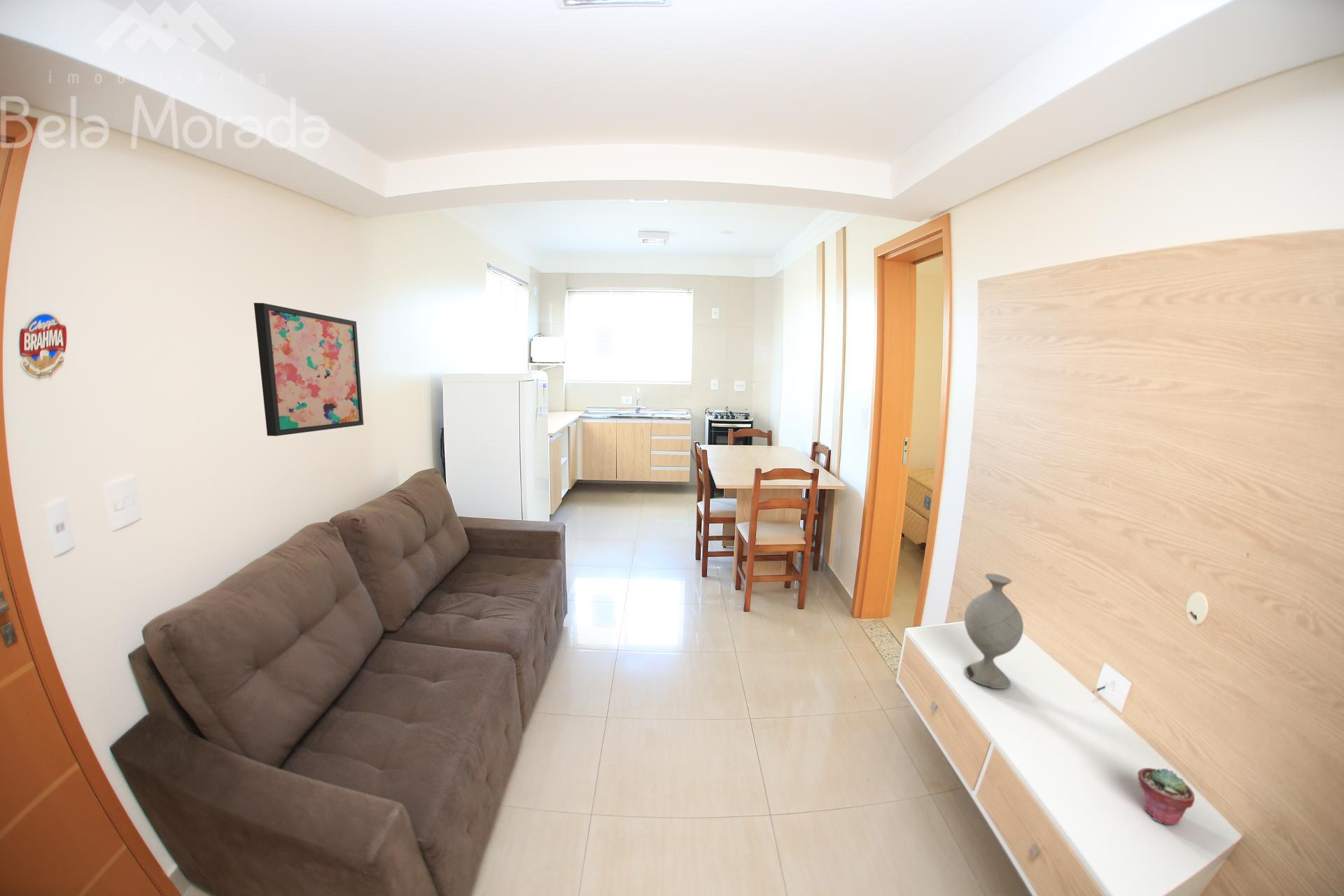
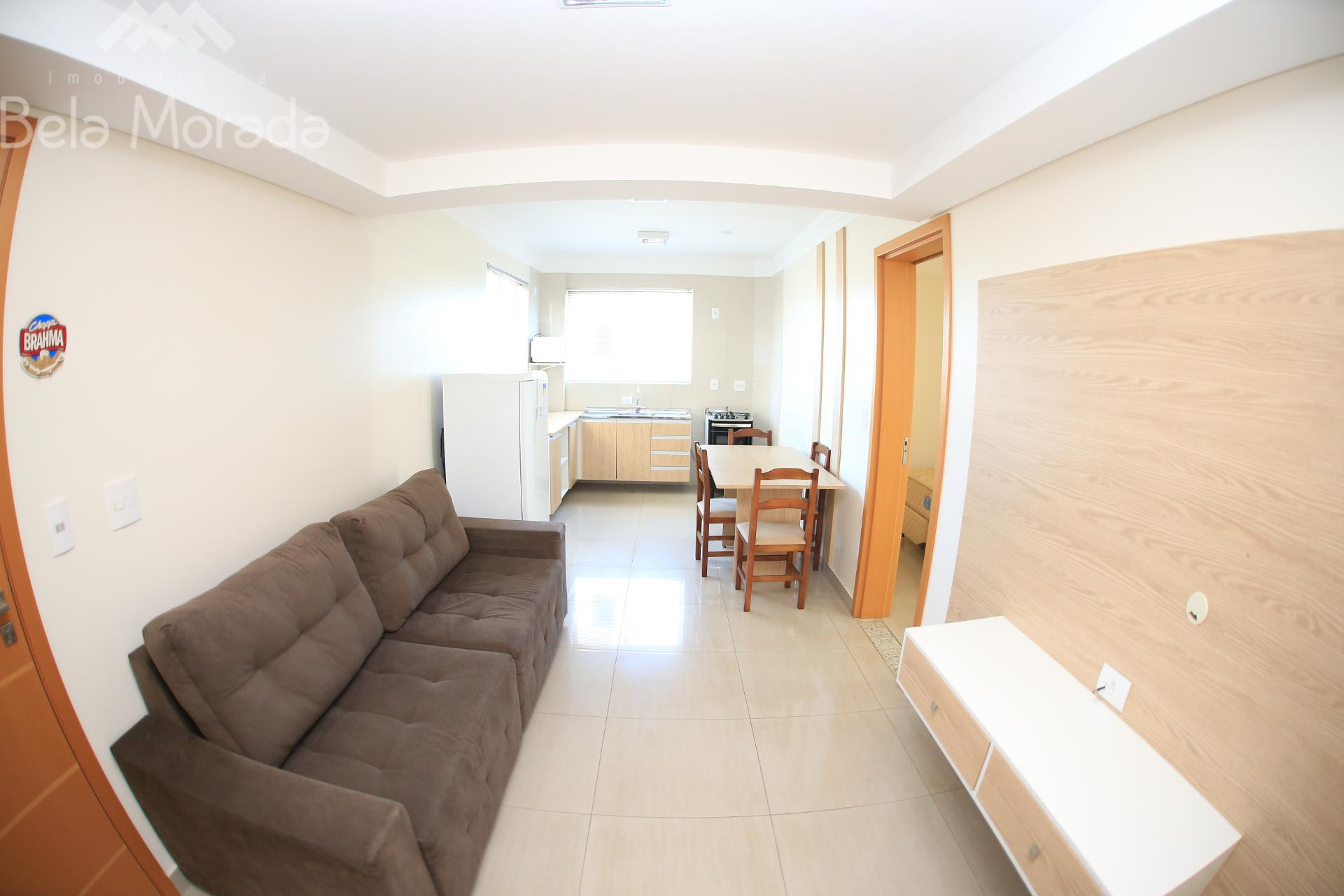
- wall art (316, 372)
- decorative vase (992, 628)
- potted succulent (1164, 792)
